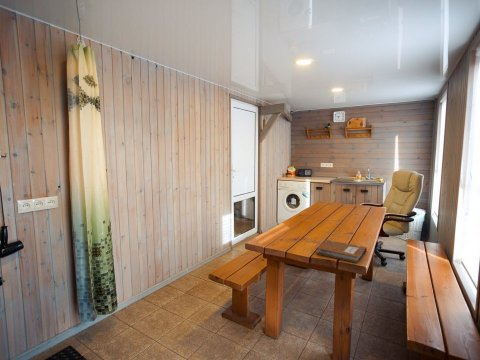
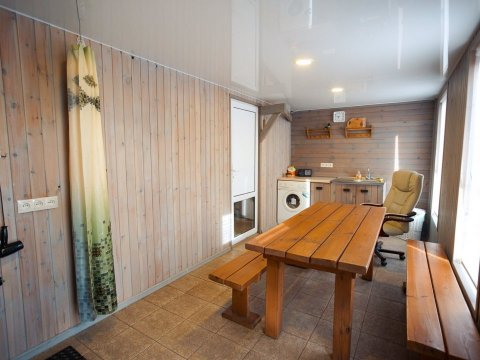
- notebook (342, 250)
